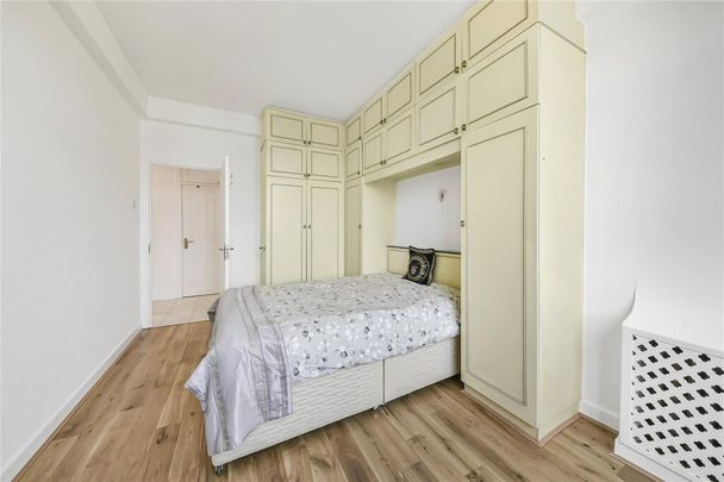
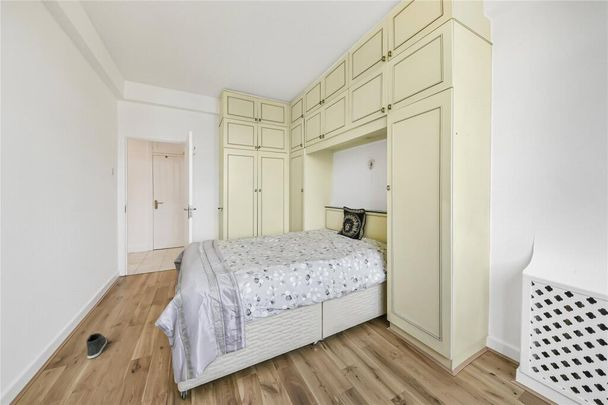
+ sneaker (97, 339)
